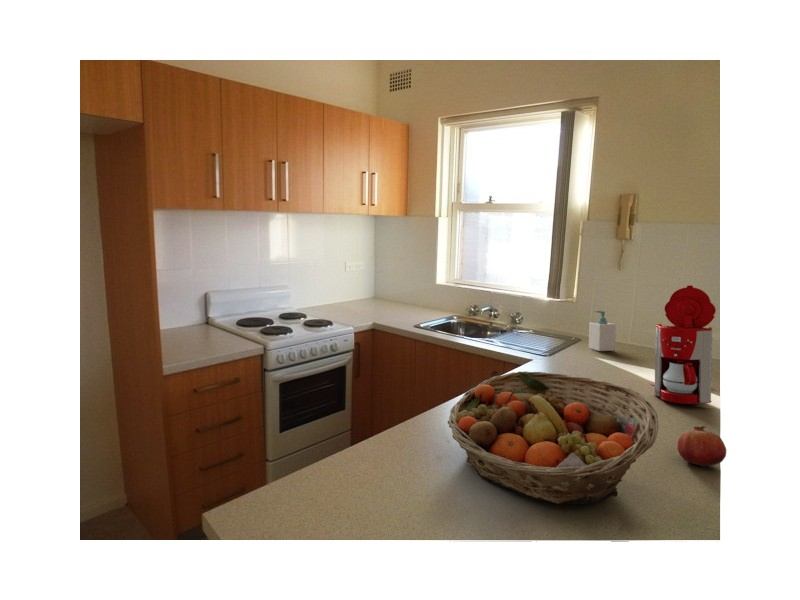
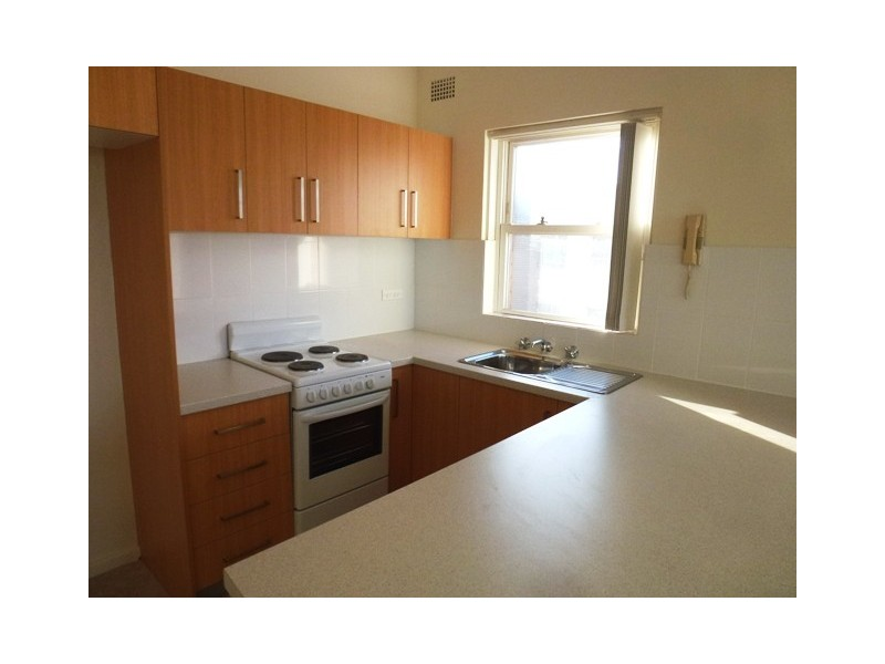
- soap bottle (602, 330)
- coffee maker (679, 338)
- fruit basket (544, 429)
- fruit (701, 445)
